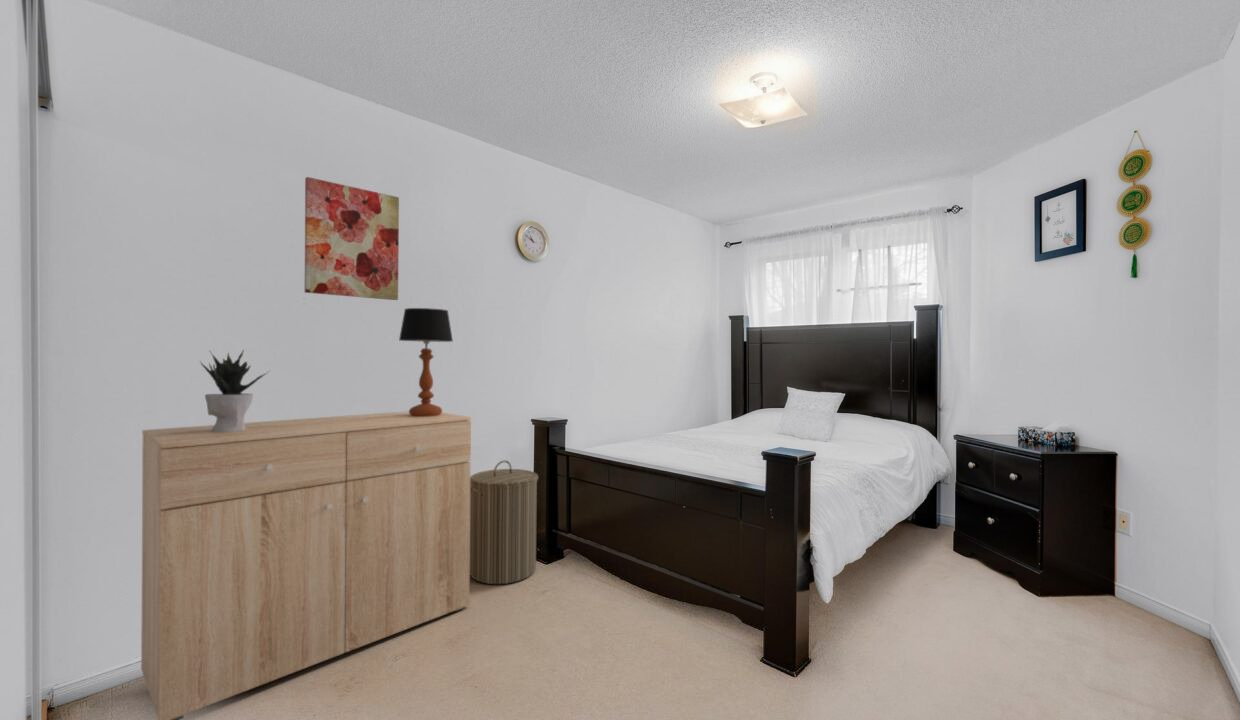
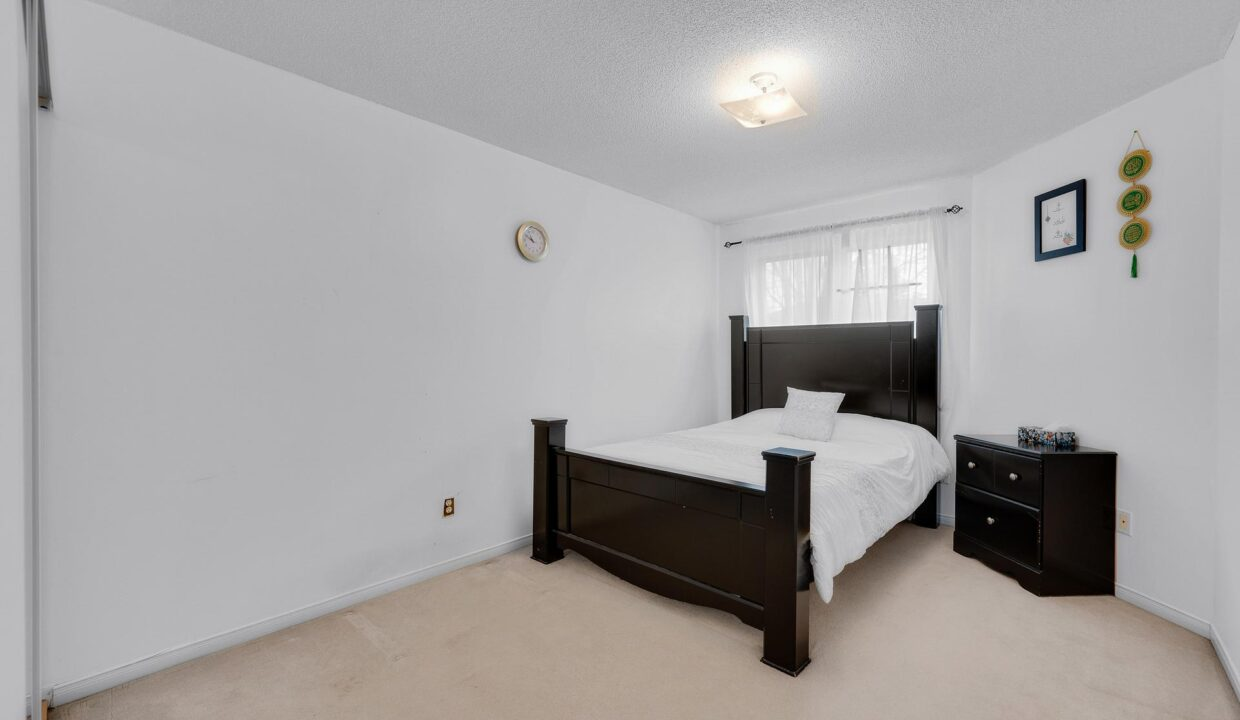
- dresser (326, 531)
- potted plant (225, 389)
- wall art (354, 242)
- laundry hamper (503, 515)
- table lamp (426, 362)
